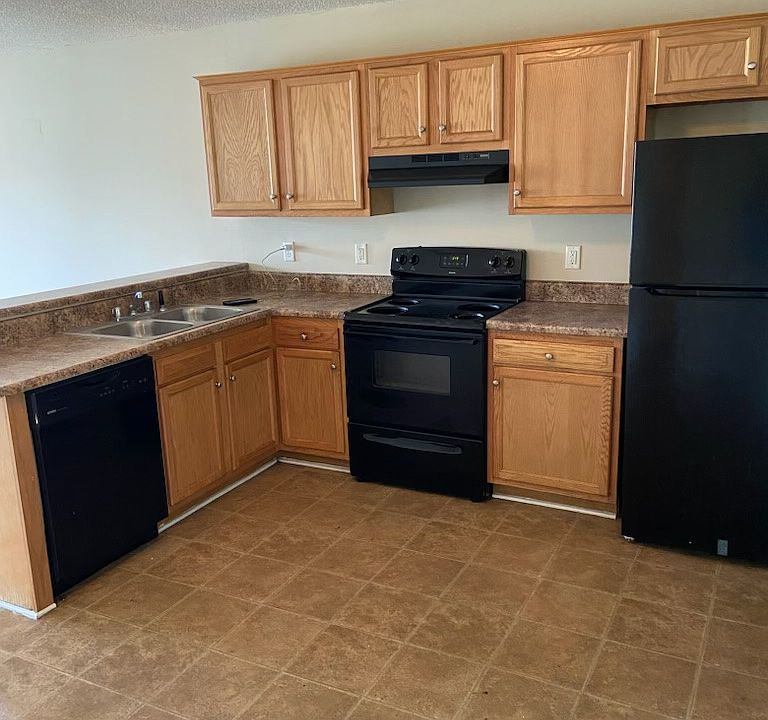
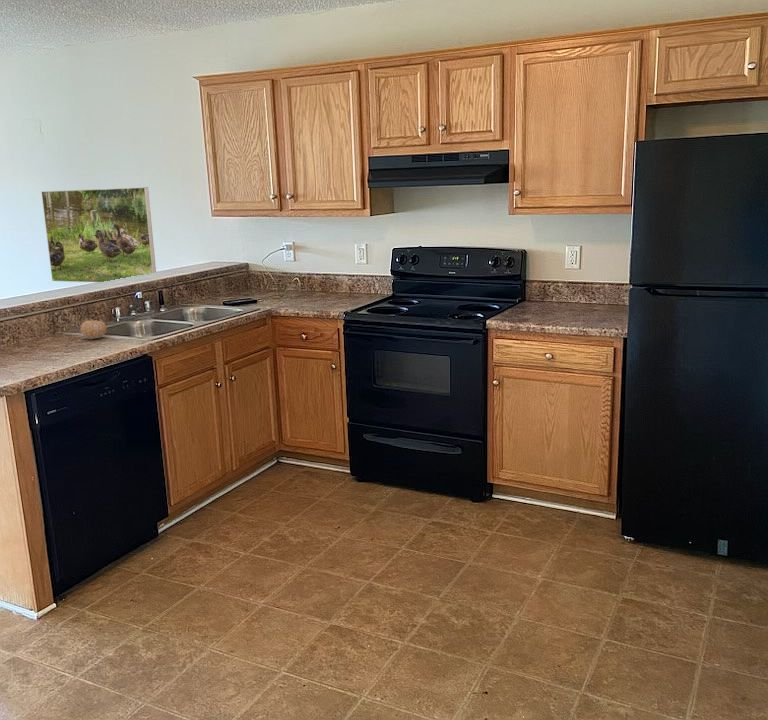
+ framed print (97, 236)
+ fruit (93, 329)
